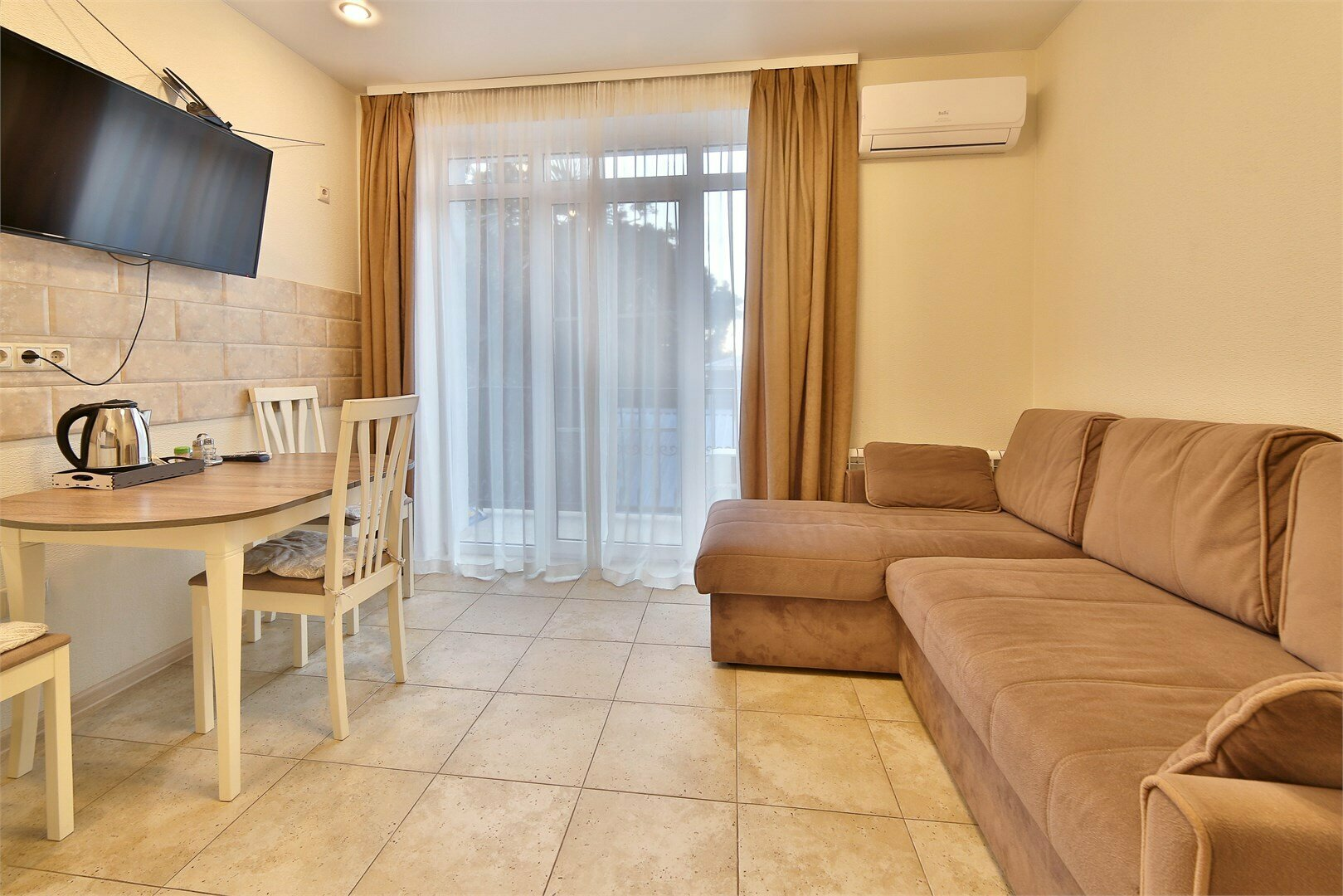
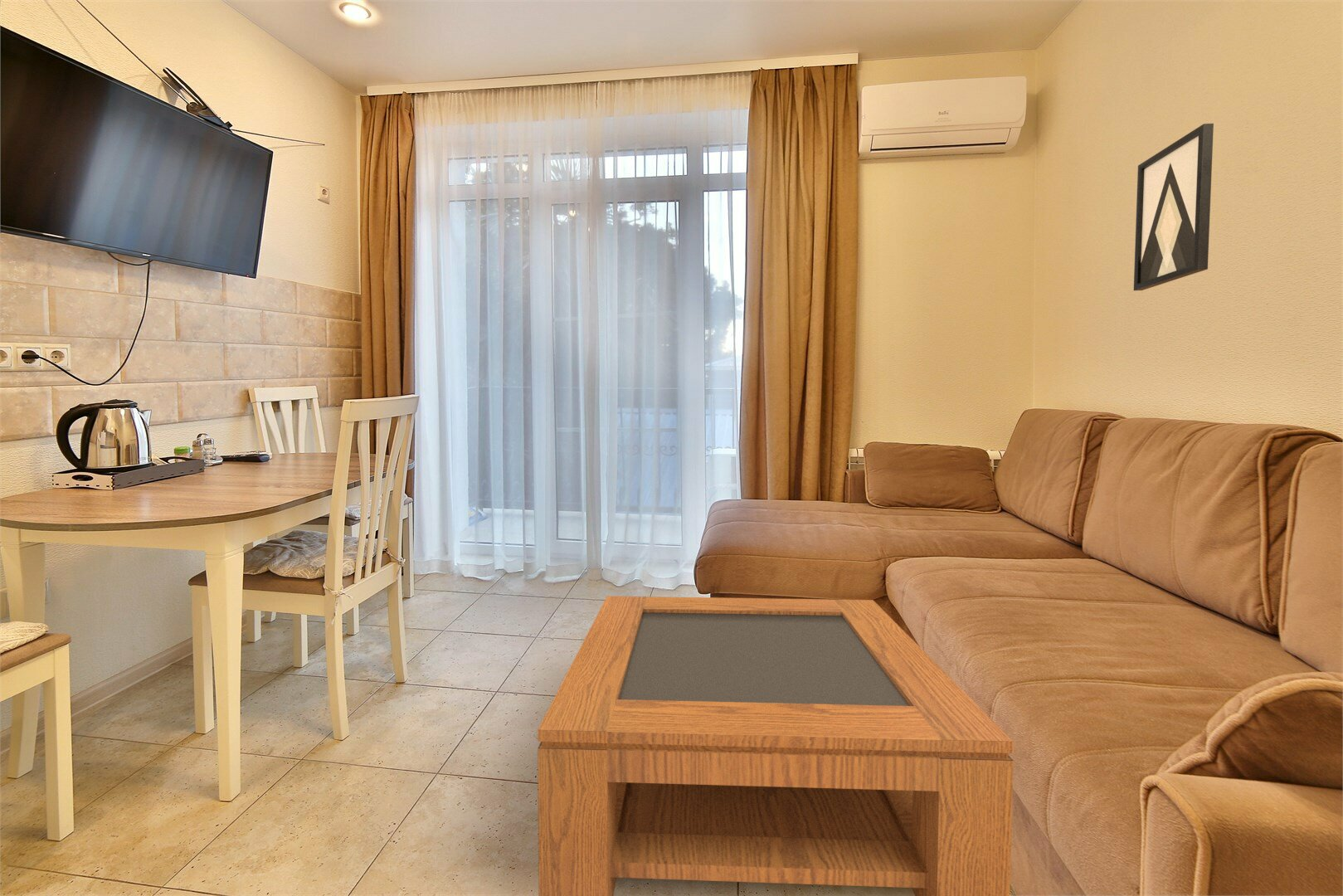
+ wall art (1170, 213)
+ coffee table (750, 719)
